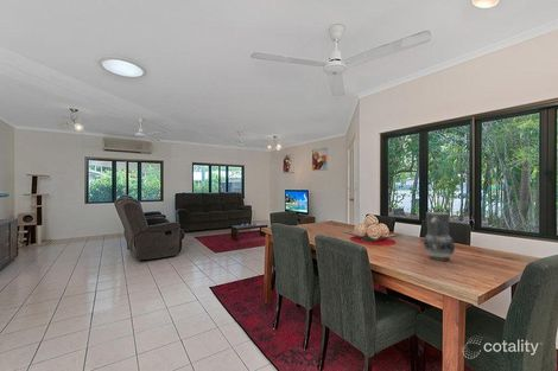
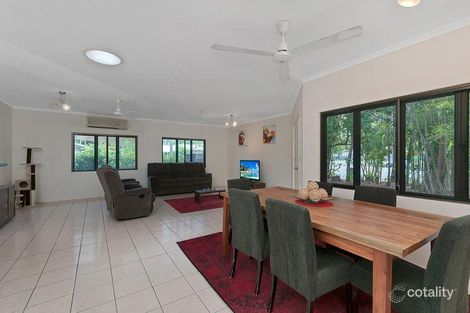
- vase (438, 235)
